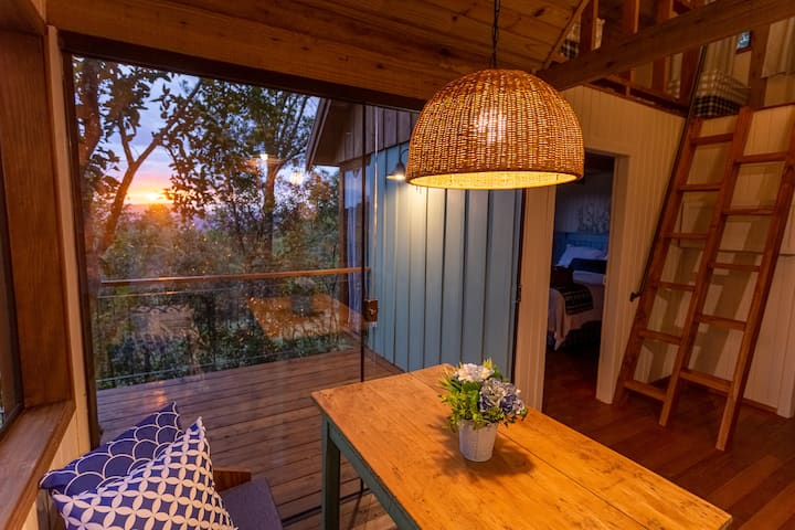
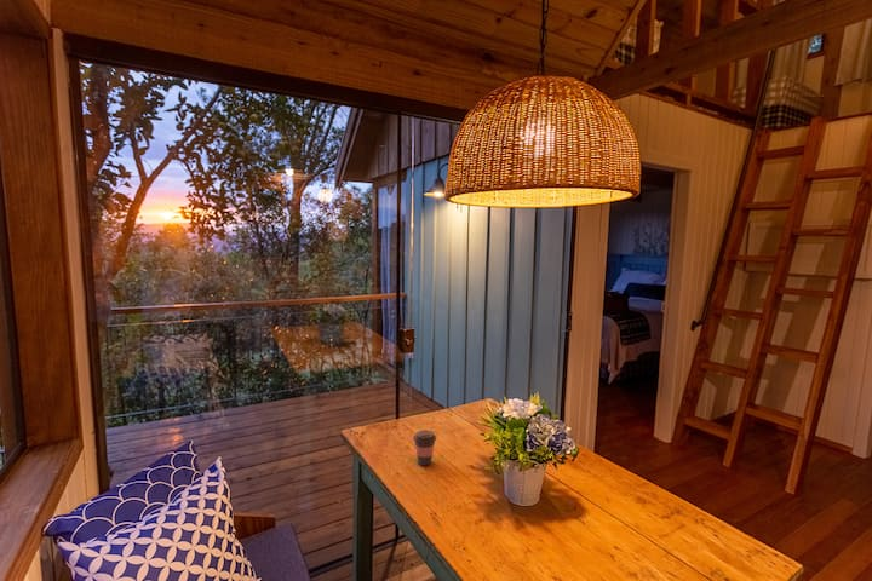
+ coffee cup (424, 448)
